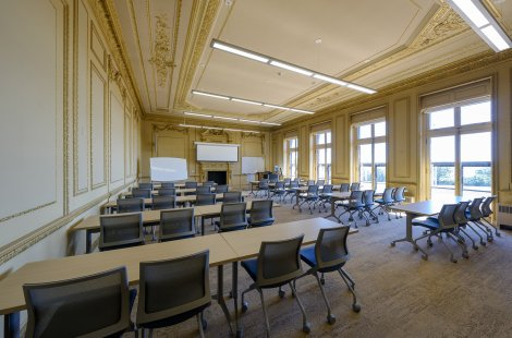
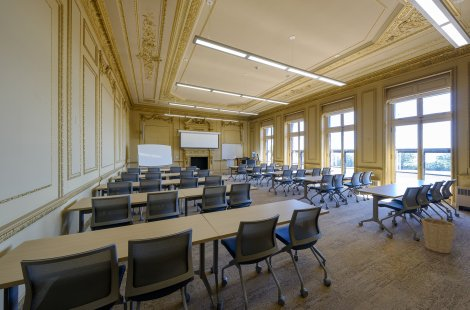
+ basket (437, 232)
